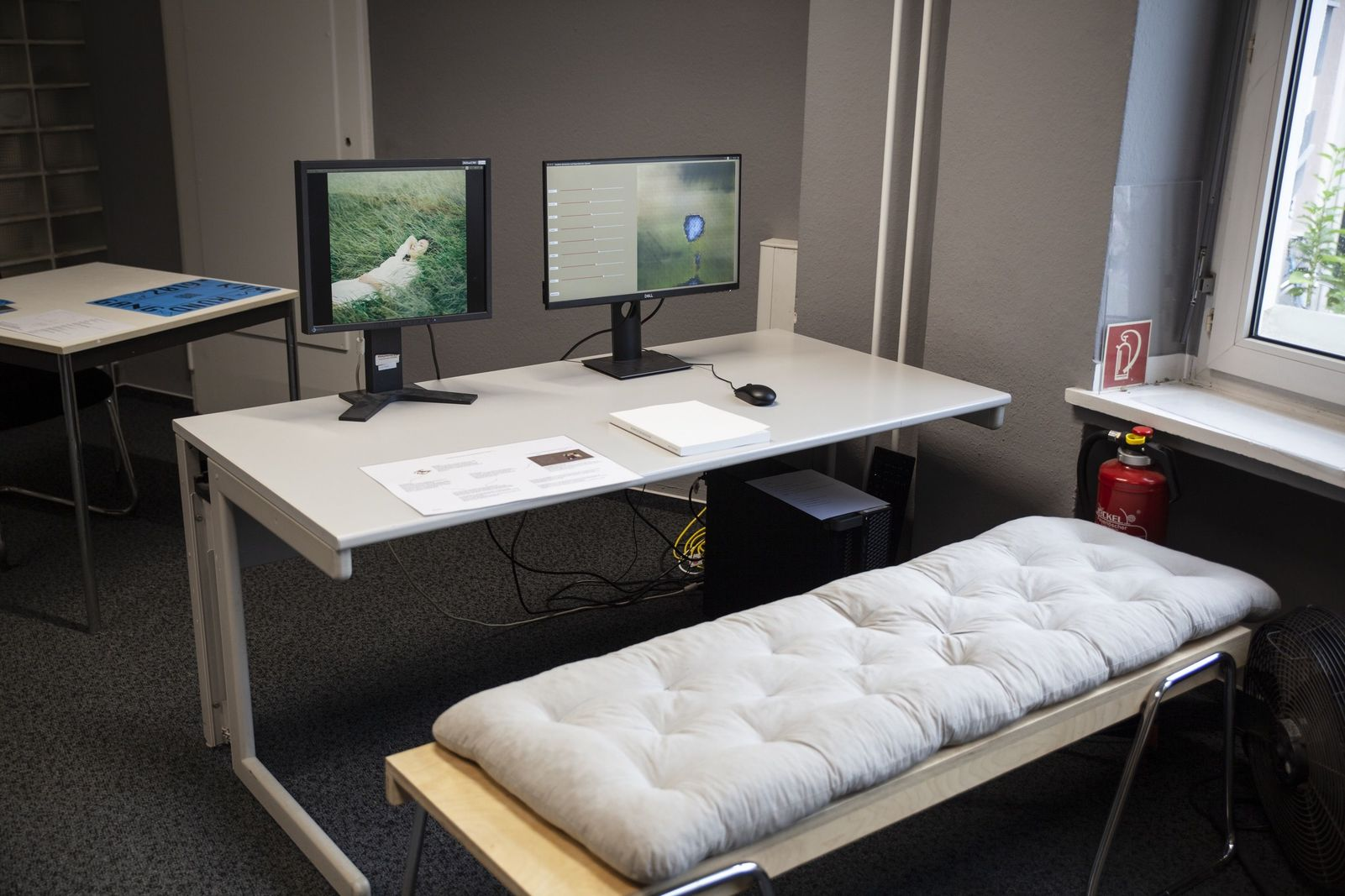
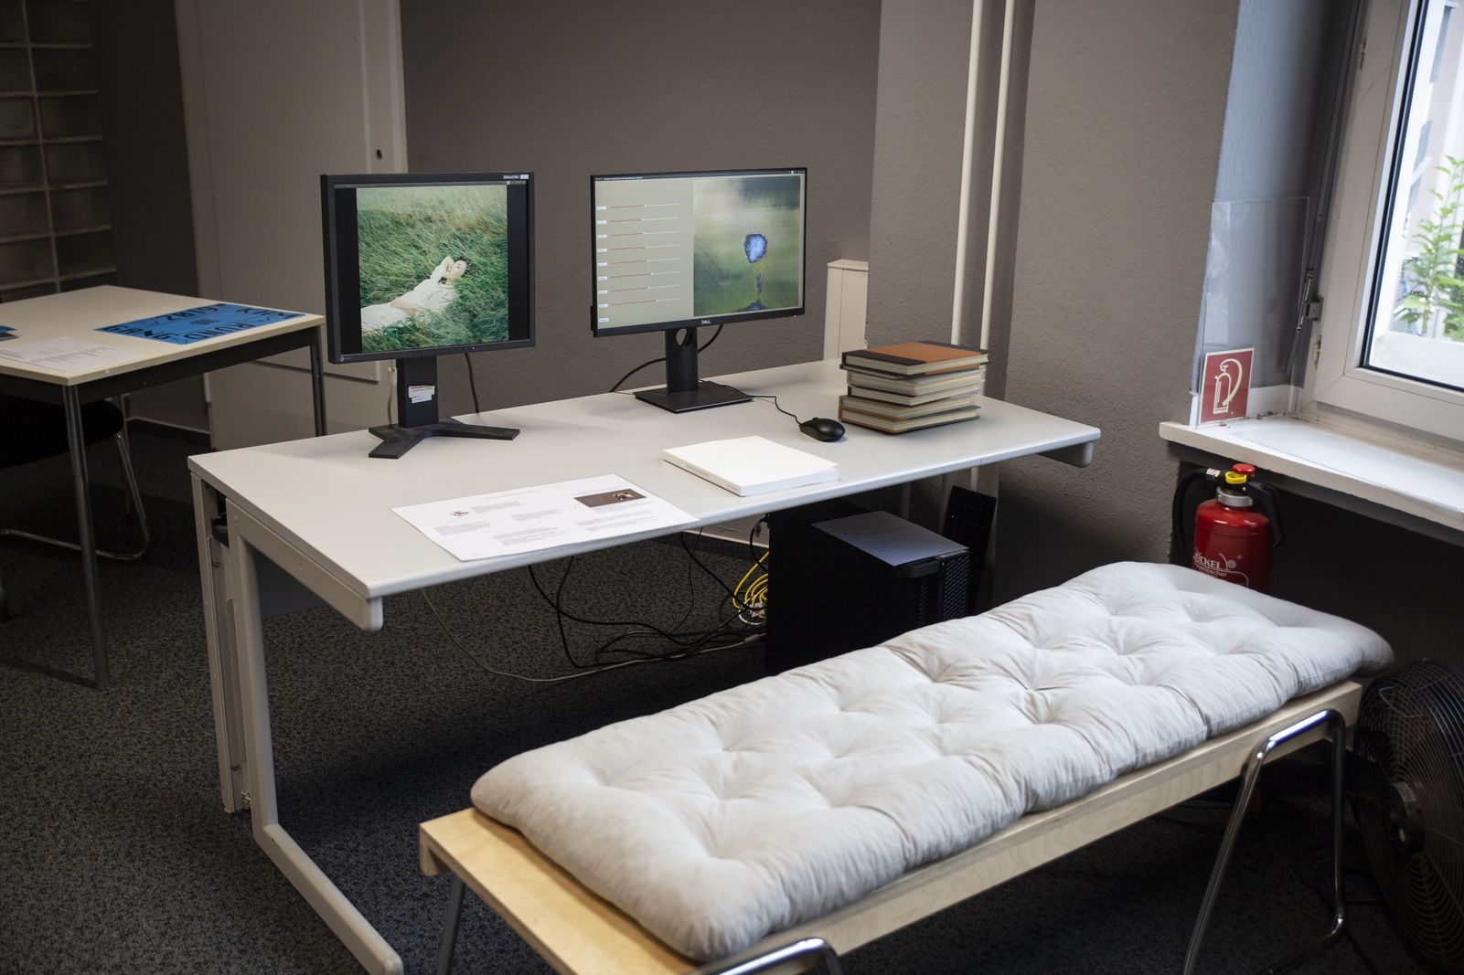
+ book stack (914, 385)
